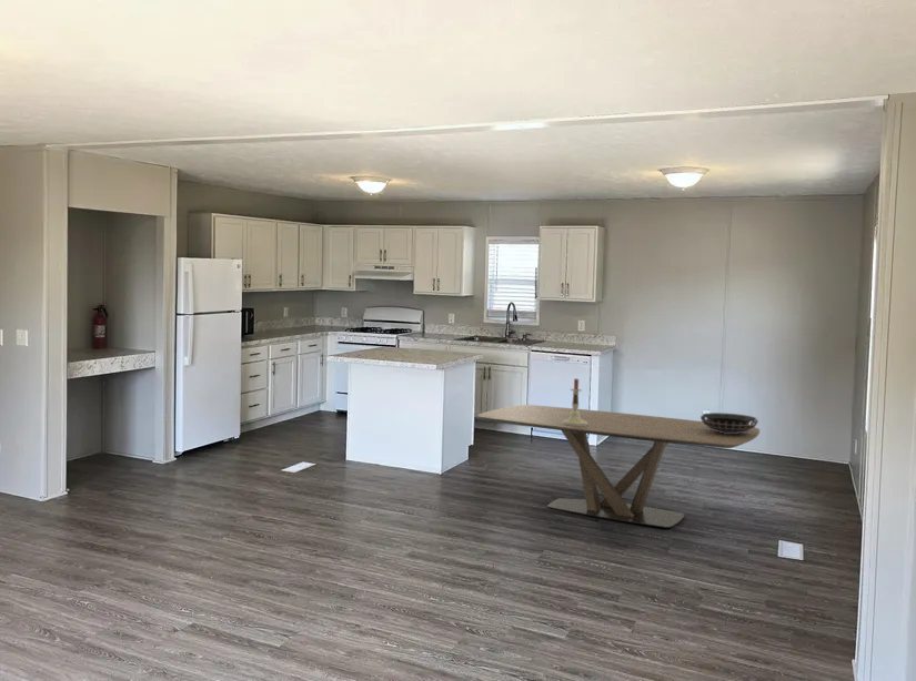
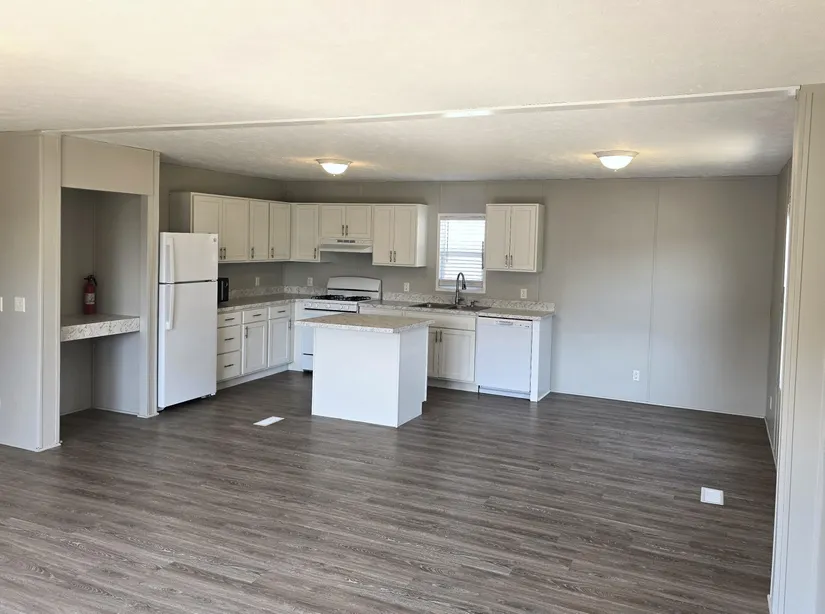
- dining table (603, 472)
- decorative bowl (728, 424)
- candlestick (575, 400)
